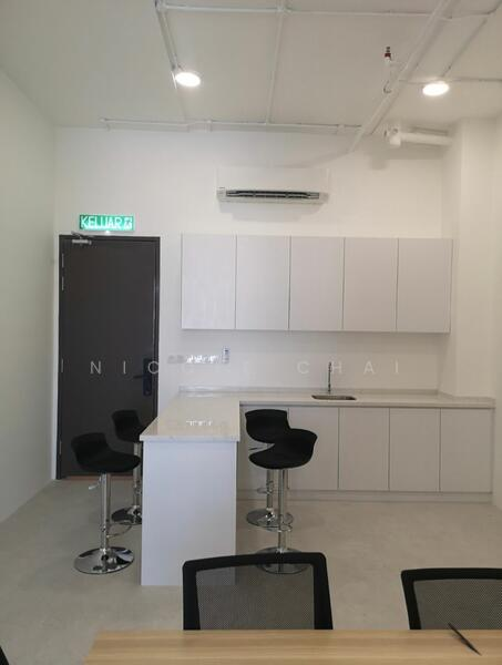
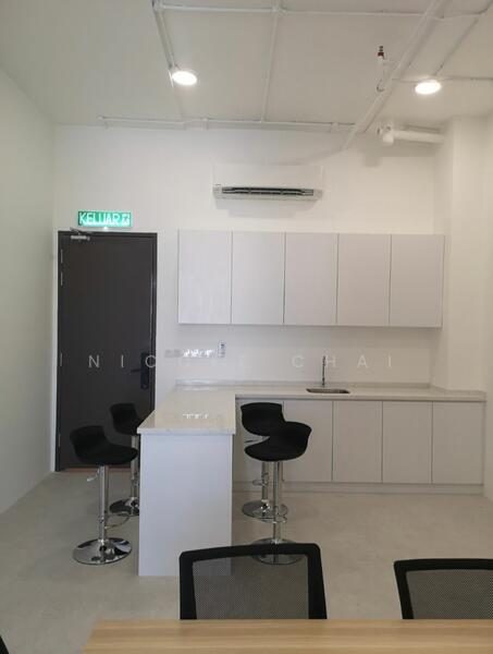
- pen (465, 641)
